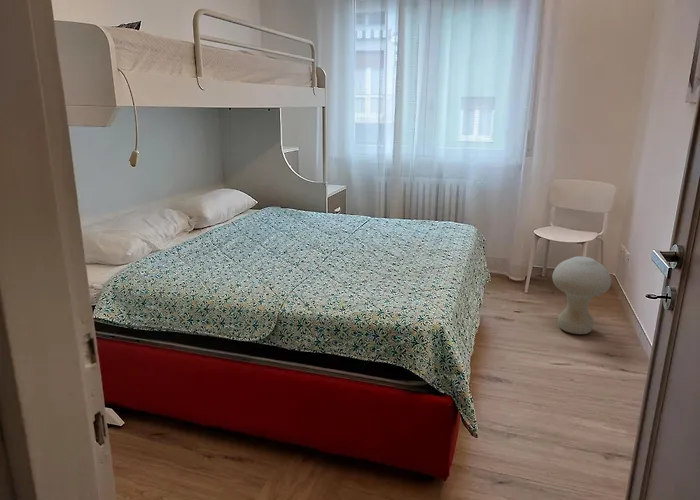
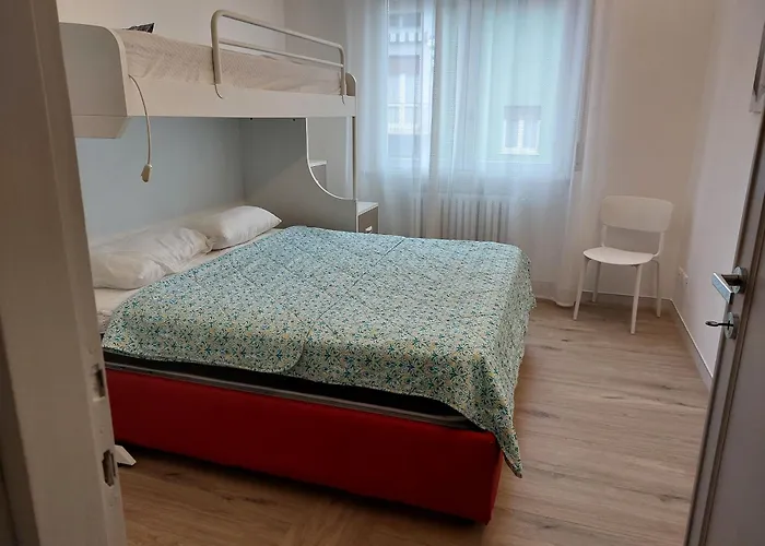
- stool (579, 294)
